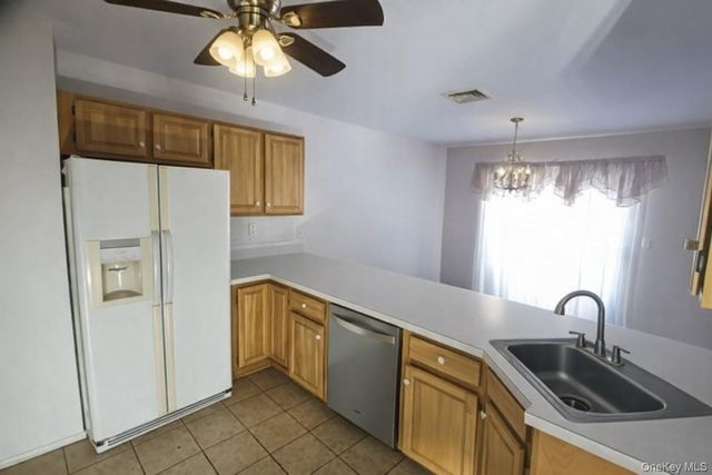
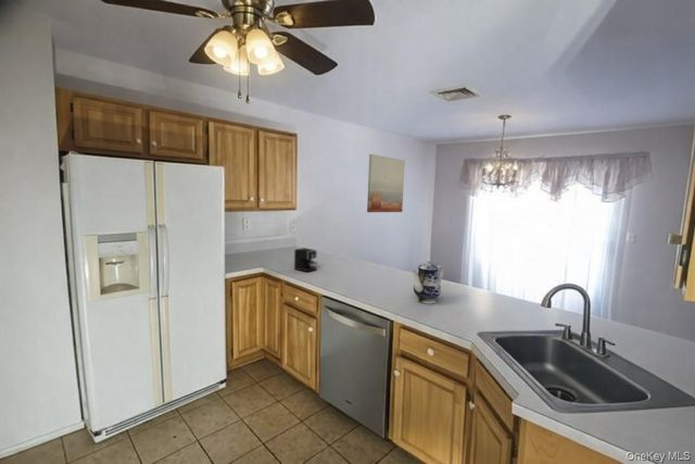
+ teapot (427, 279)
+ wall art (387, 185)
+ coffee maker (312, 258)
